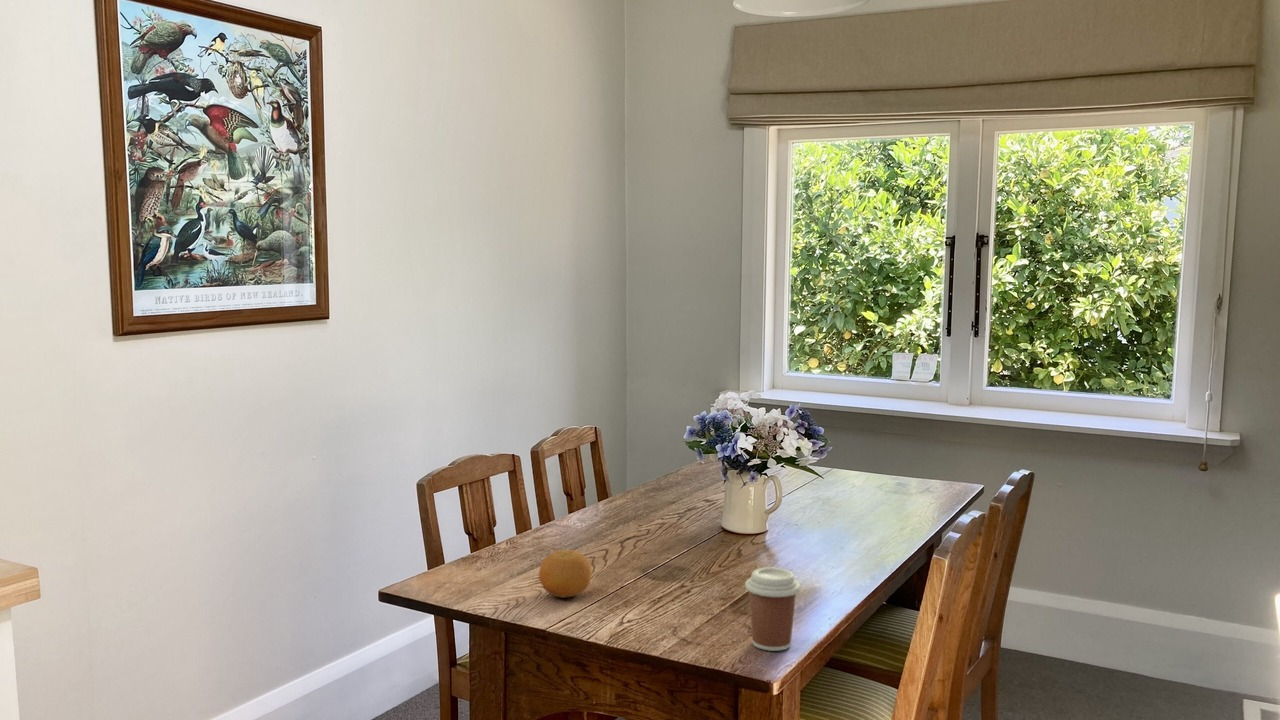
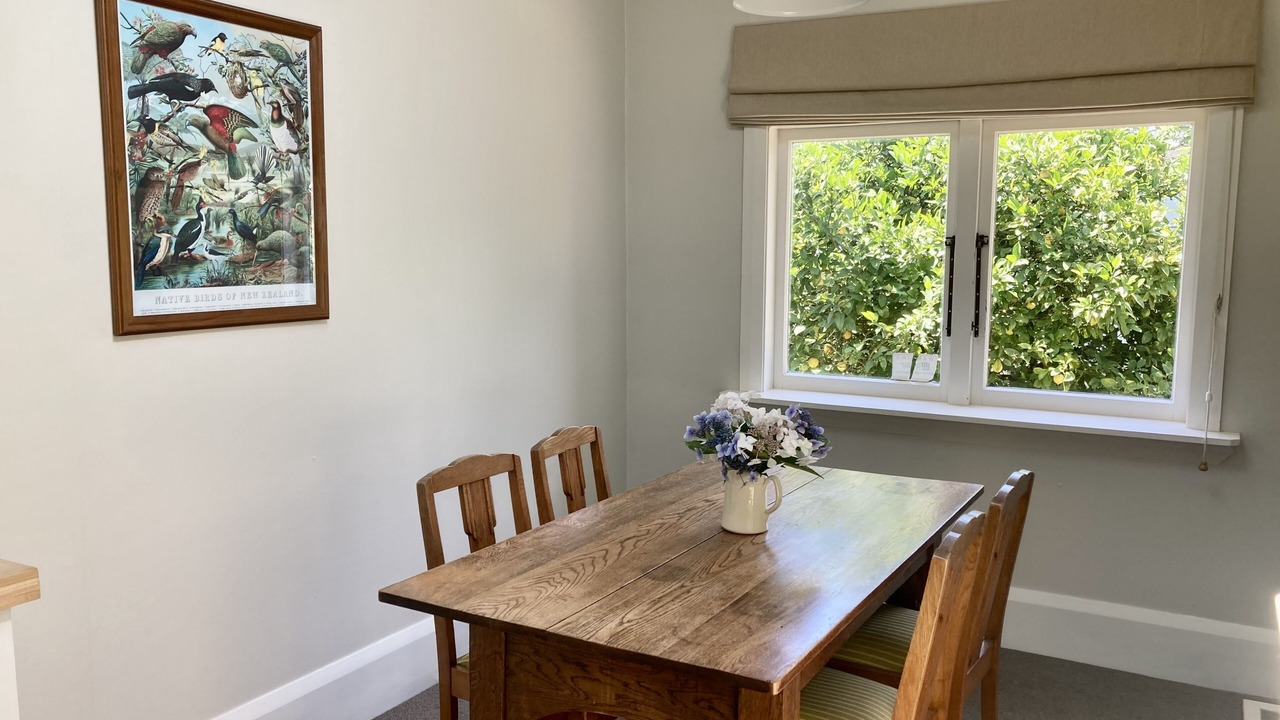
- fruit (565, 573)
- coffee cup (772, 608)
